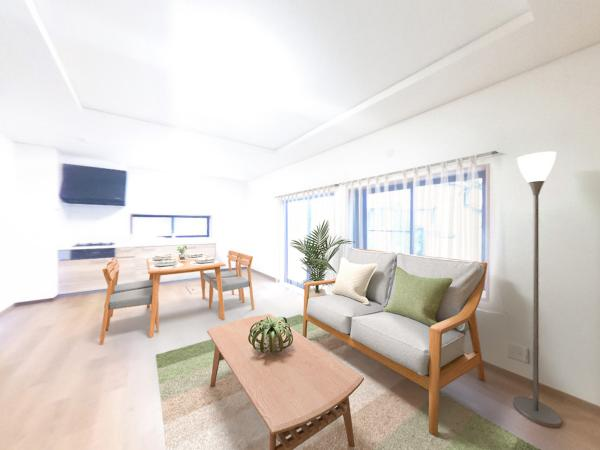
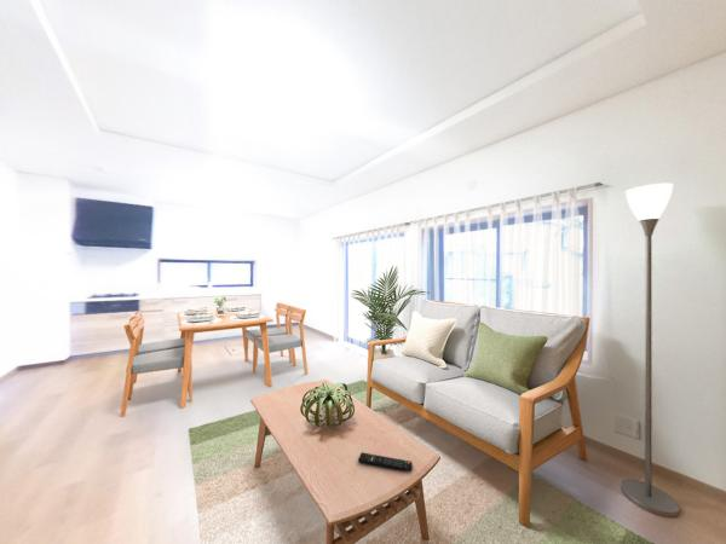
+ remote control (385, 462)
